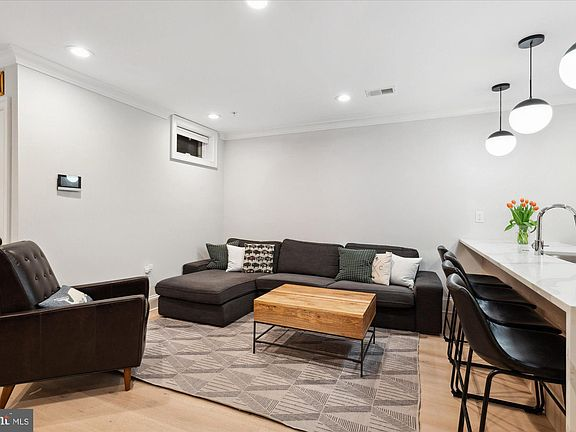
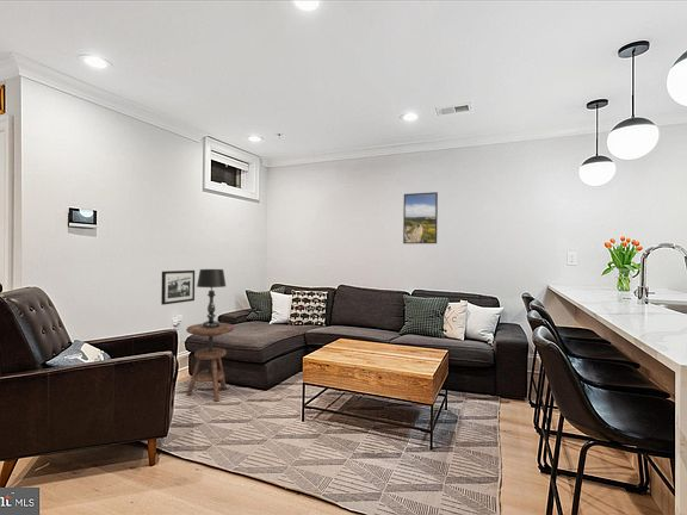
+ table lamp (211, 297)
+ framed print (420, 218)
+ side table (210, 360)
+ picture frame (179, 286)
